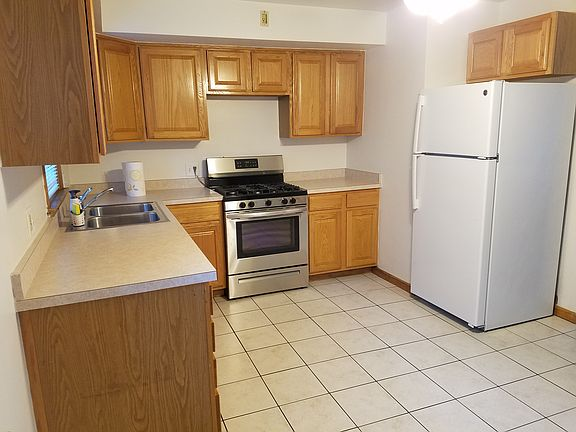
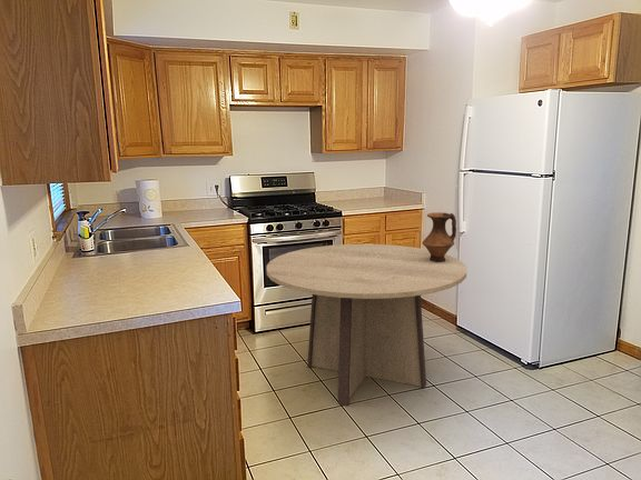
+ dining table (364, 320)
+ vase (438, 237)
